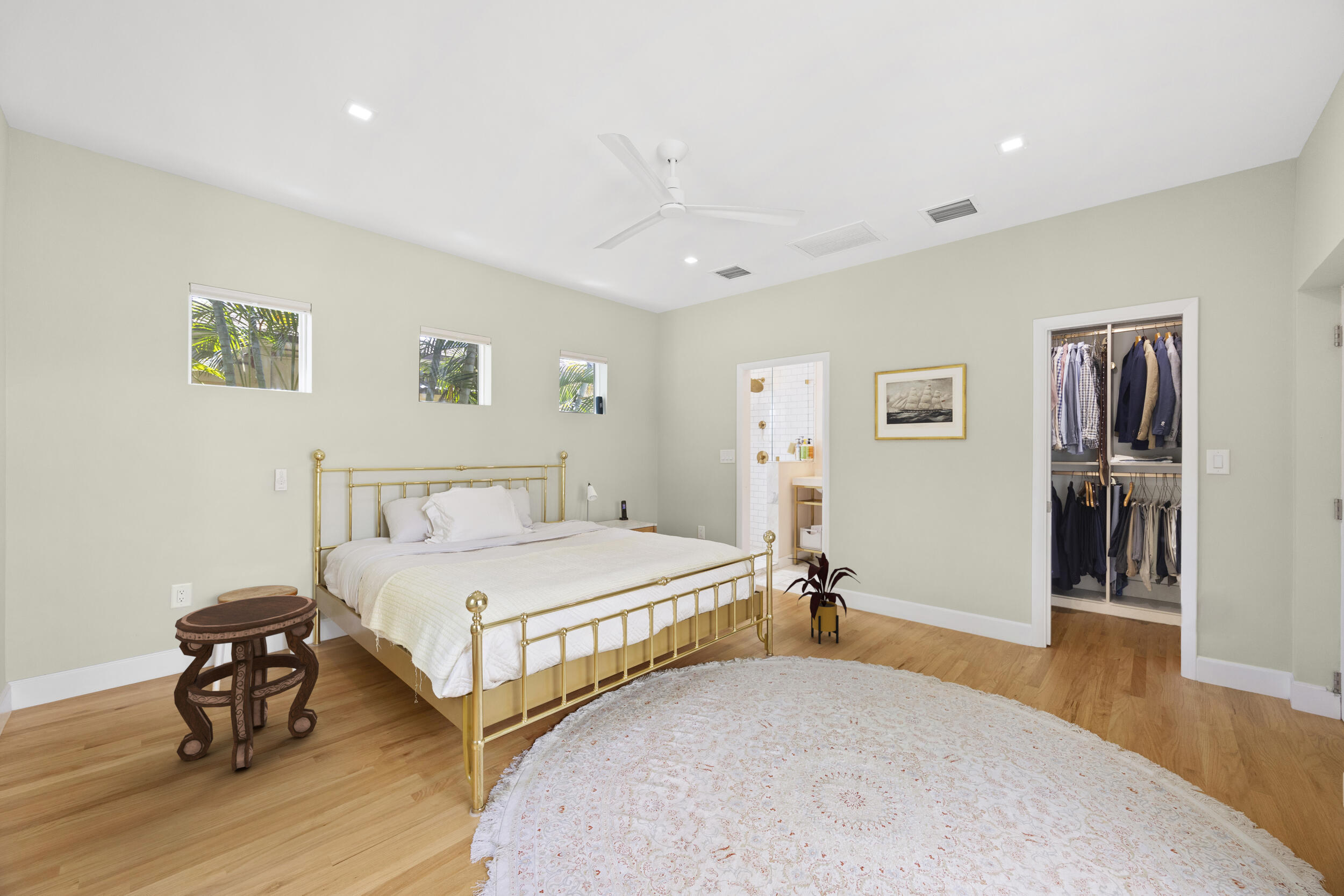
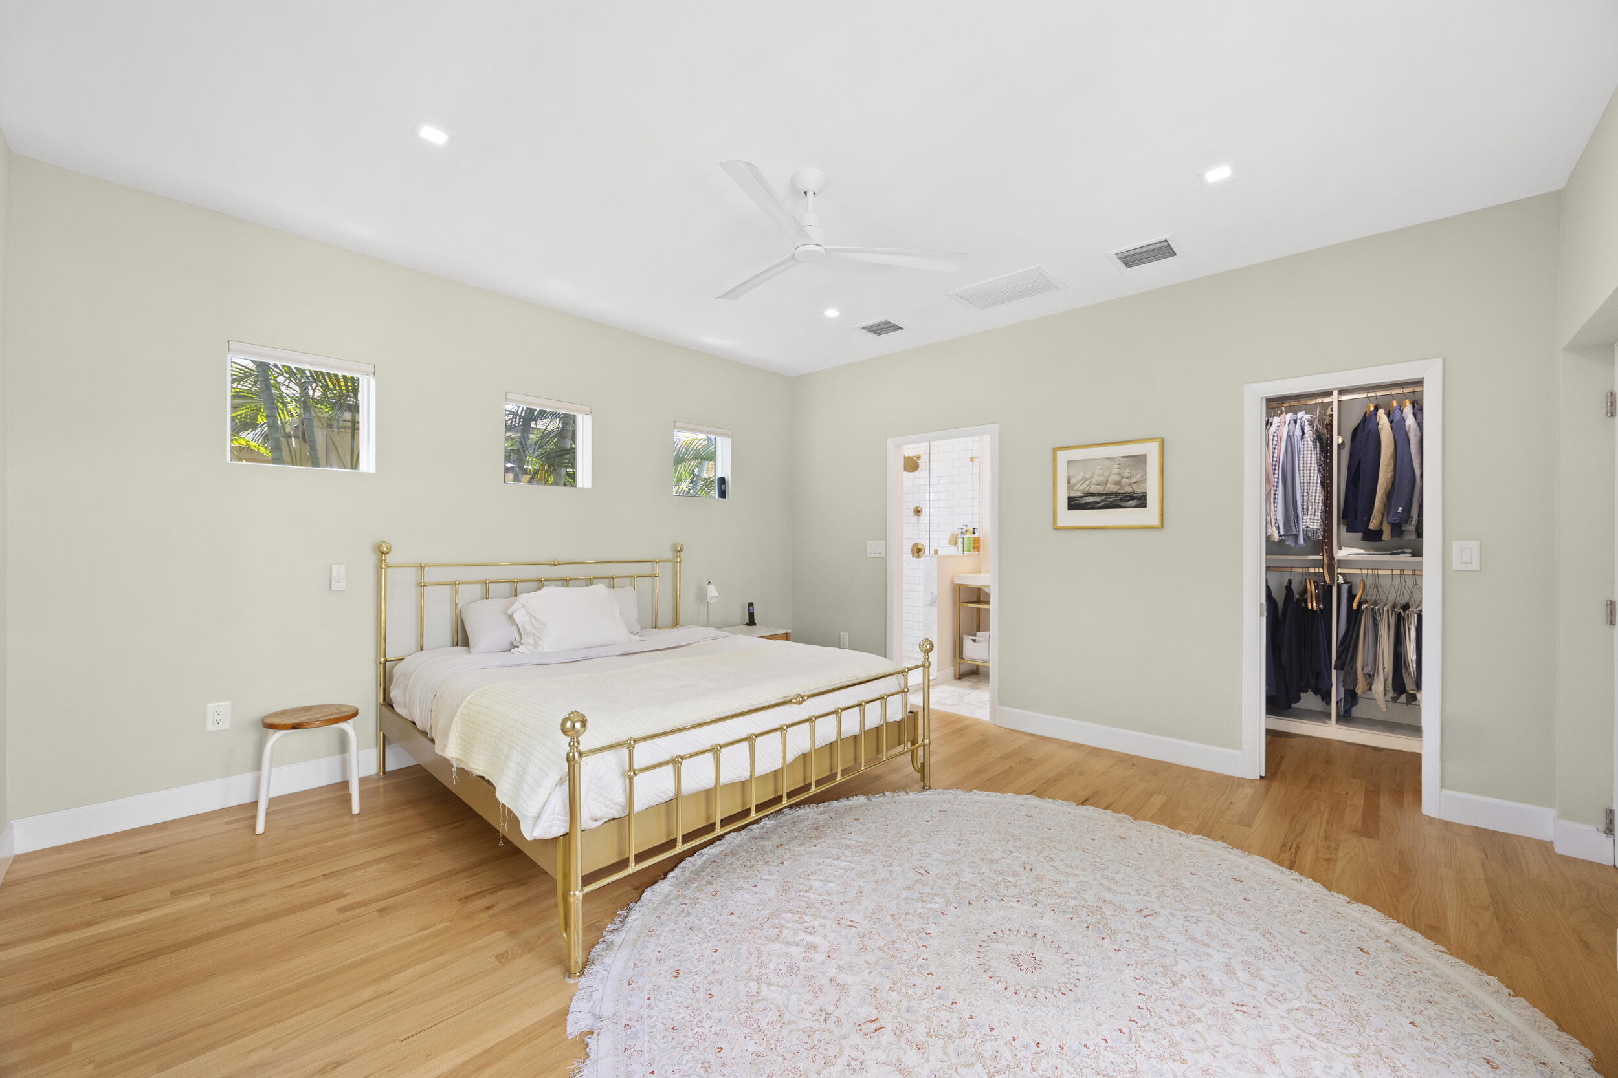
- house plant (824, 598)
- side table (251, 677)
